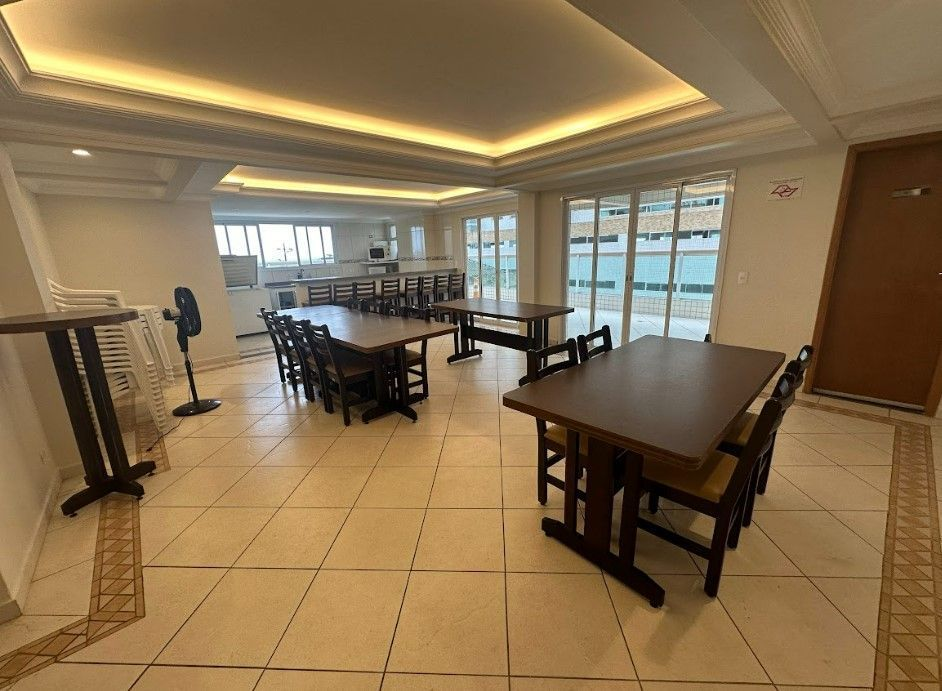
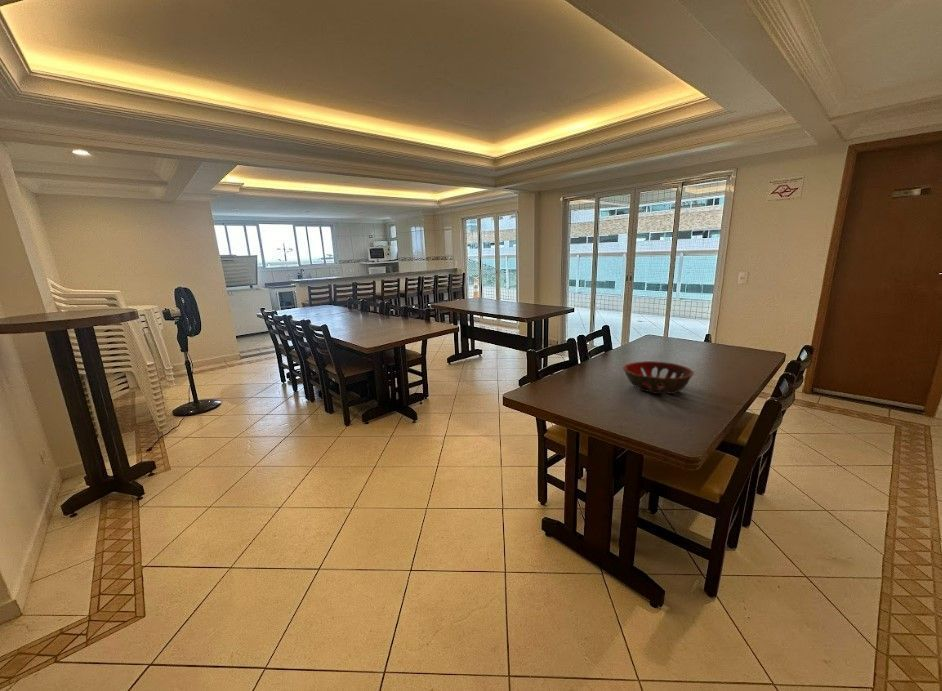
+ decorative bowl (656, 378)
